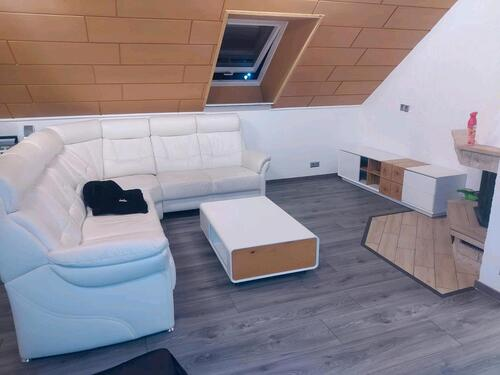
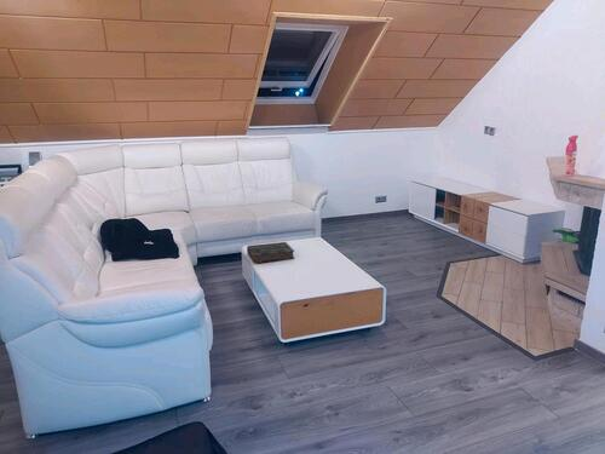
+ book (270, 251)
